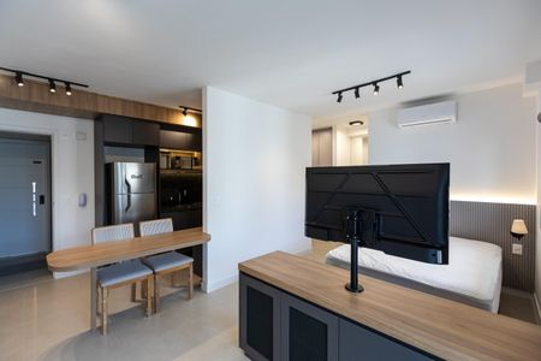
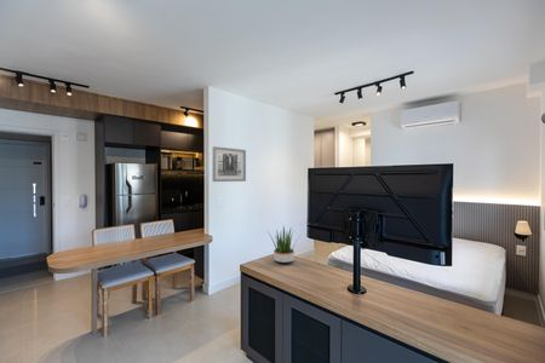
+ wall art (229, 165)
+ potted plant (283, 243)
